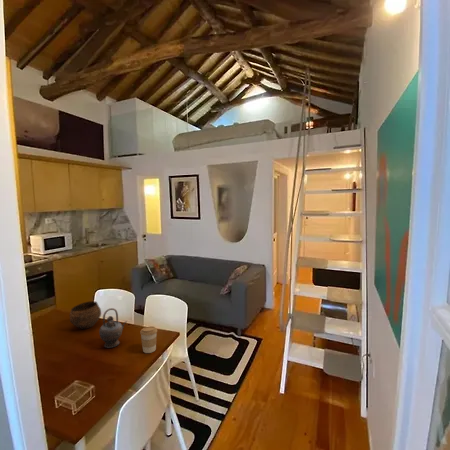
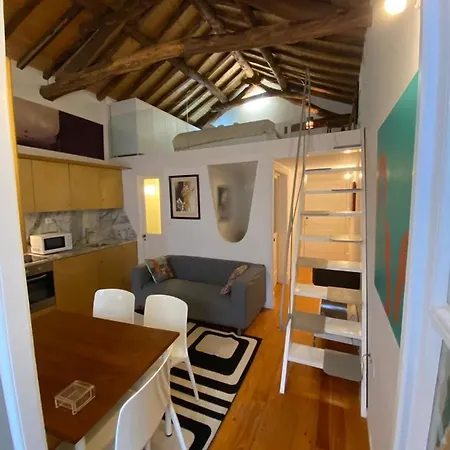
- teapot (113, 326)
- bowl (85, 315)
- coffee cup (149, 338)
